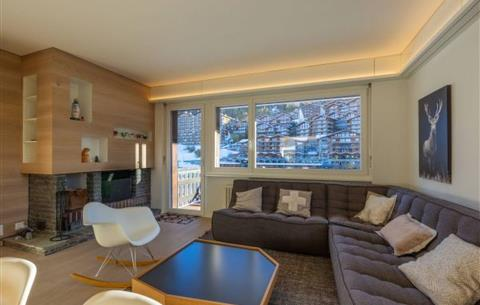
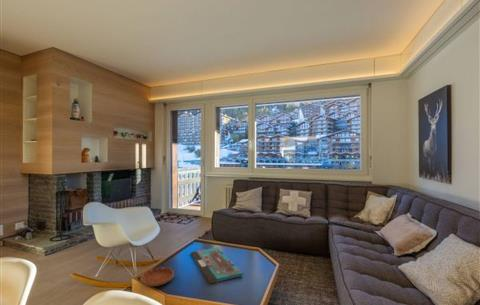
+ board game (214, 261)
+ saucer (157, 277)
